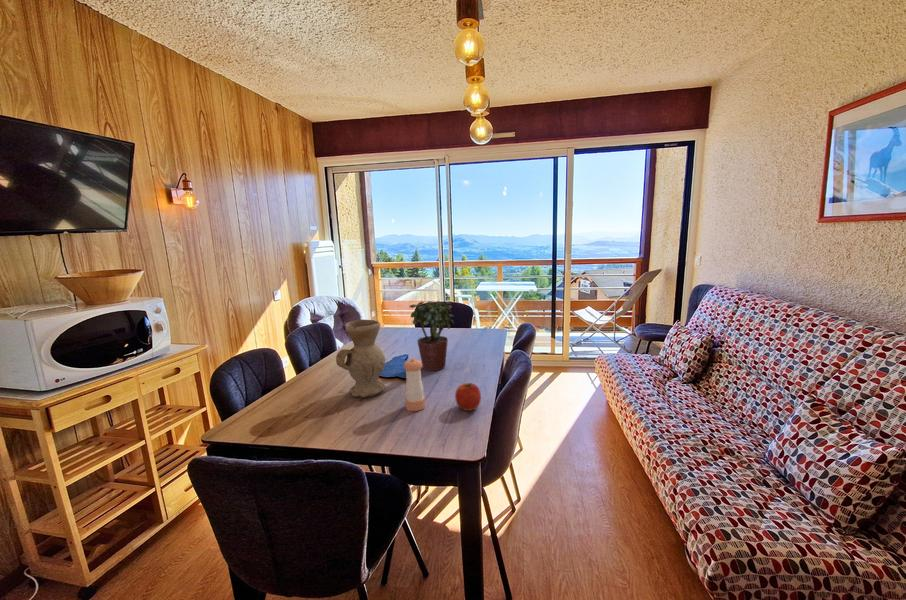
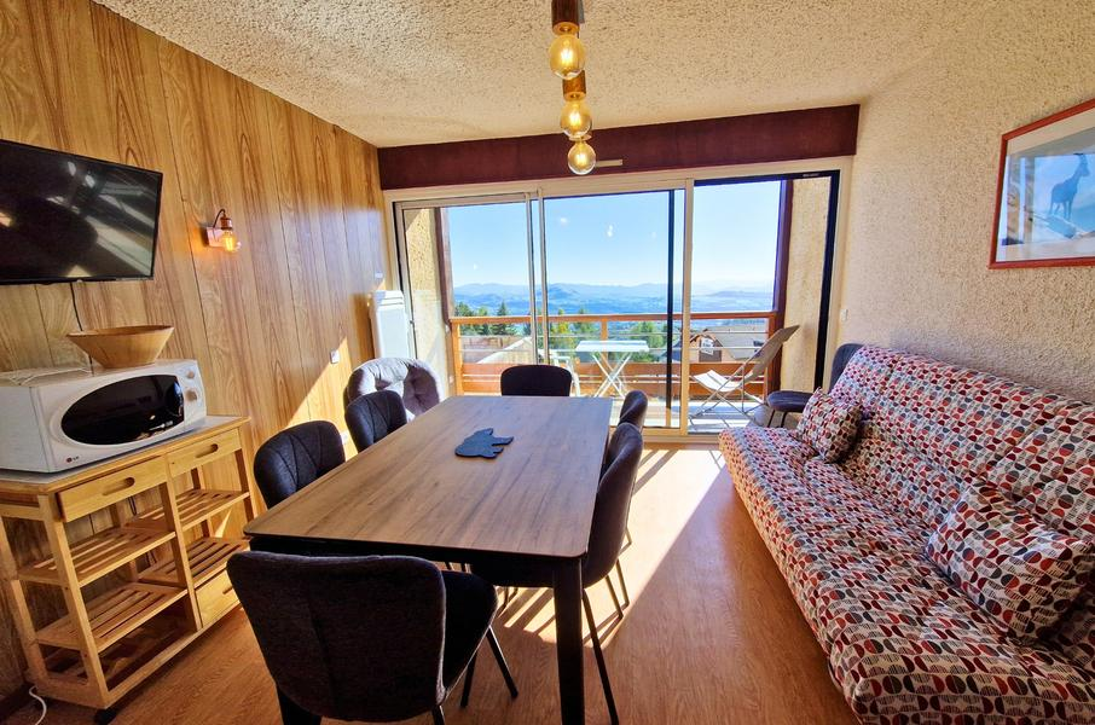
- apple (468, 395)
- potted plant (430, 333)
- vase (360, 358)
- pepper shaker (414, 383)
